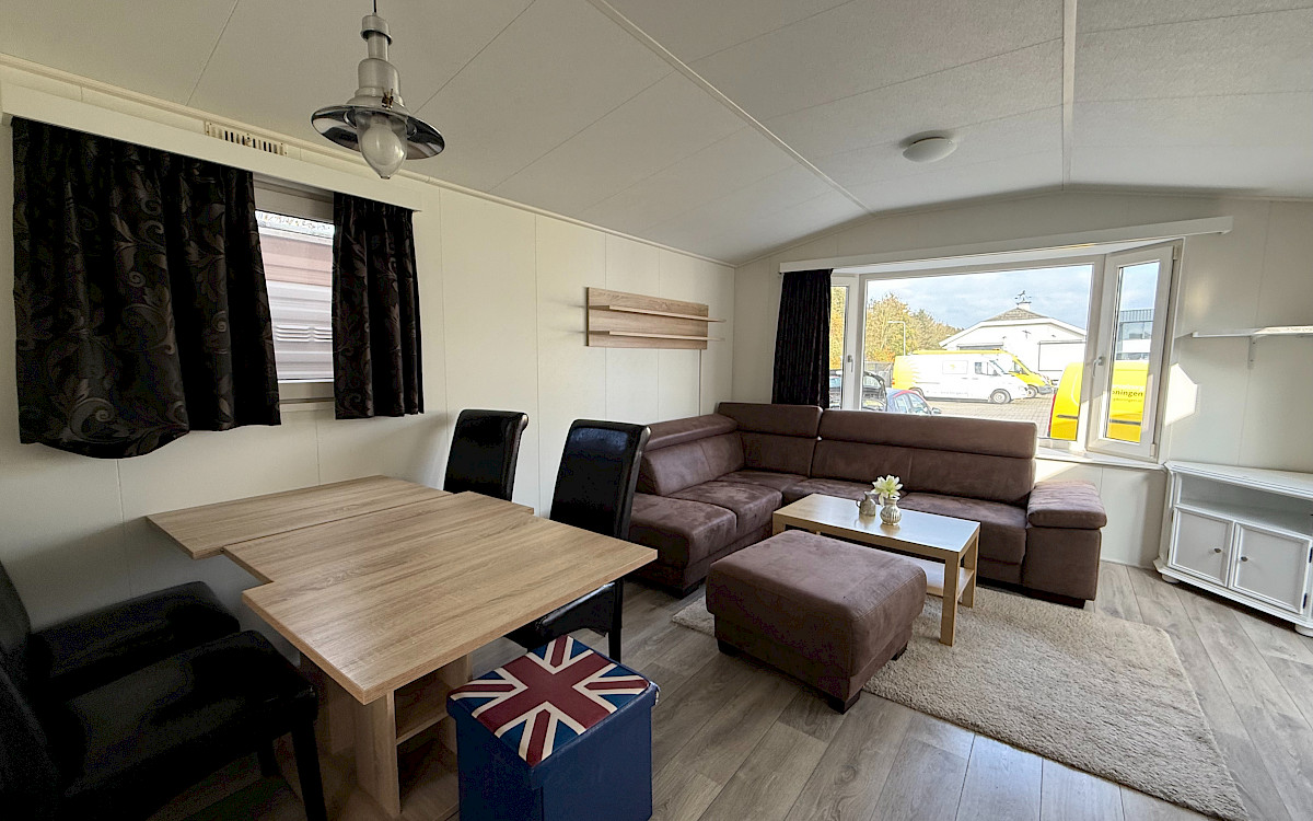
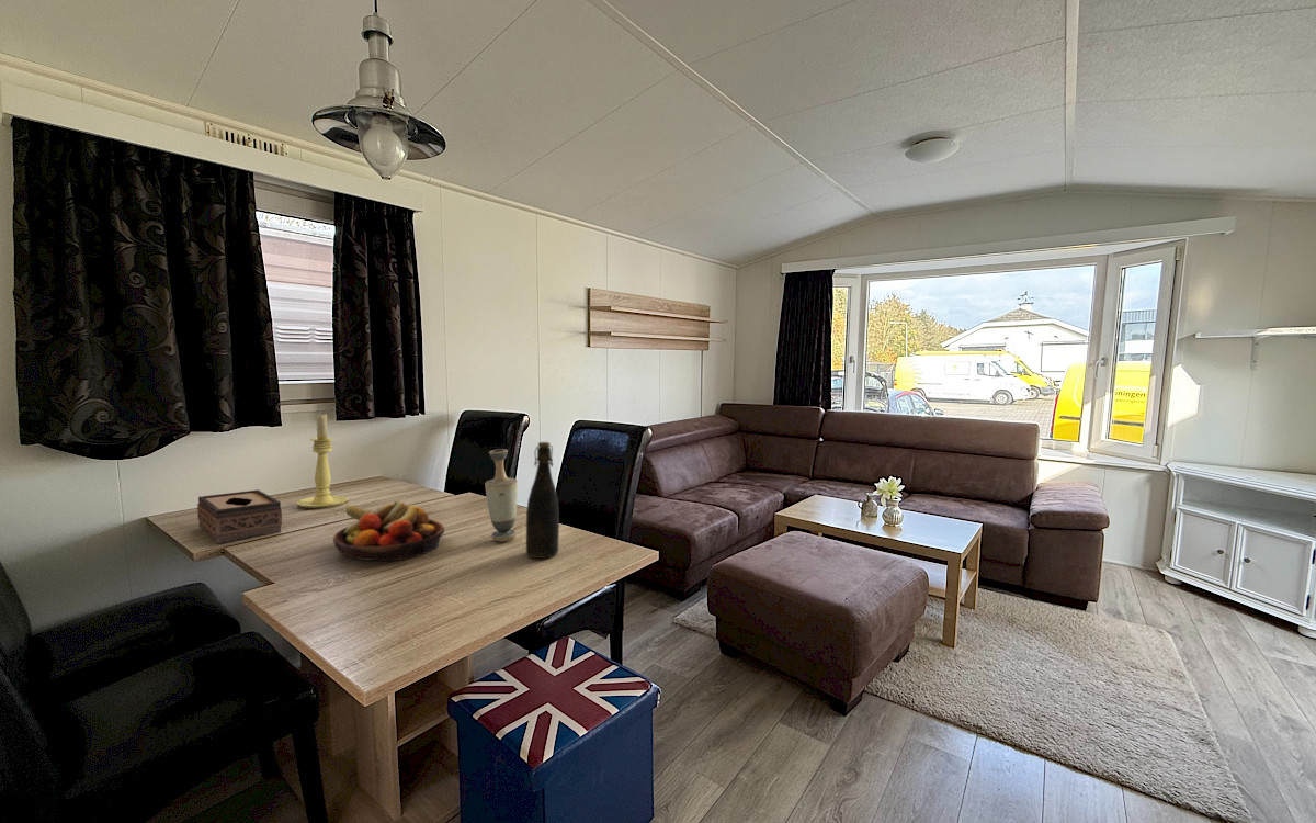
+ vase (500, 495)
+ fruit bowl (389, 527)
+ tissue box (239, 514)
+ bottle (543, 498)
+ candle holder (322, 458)
